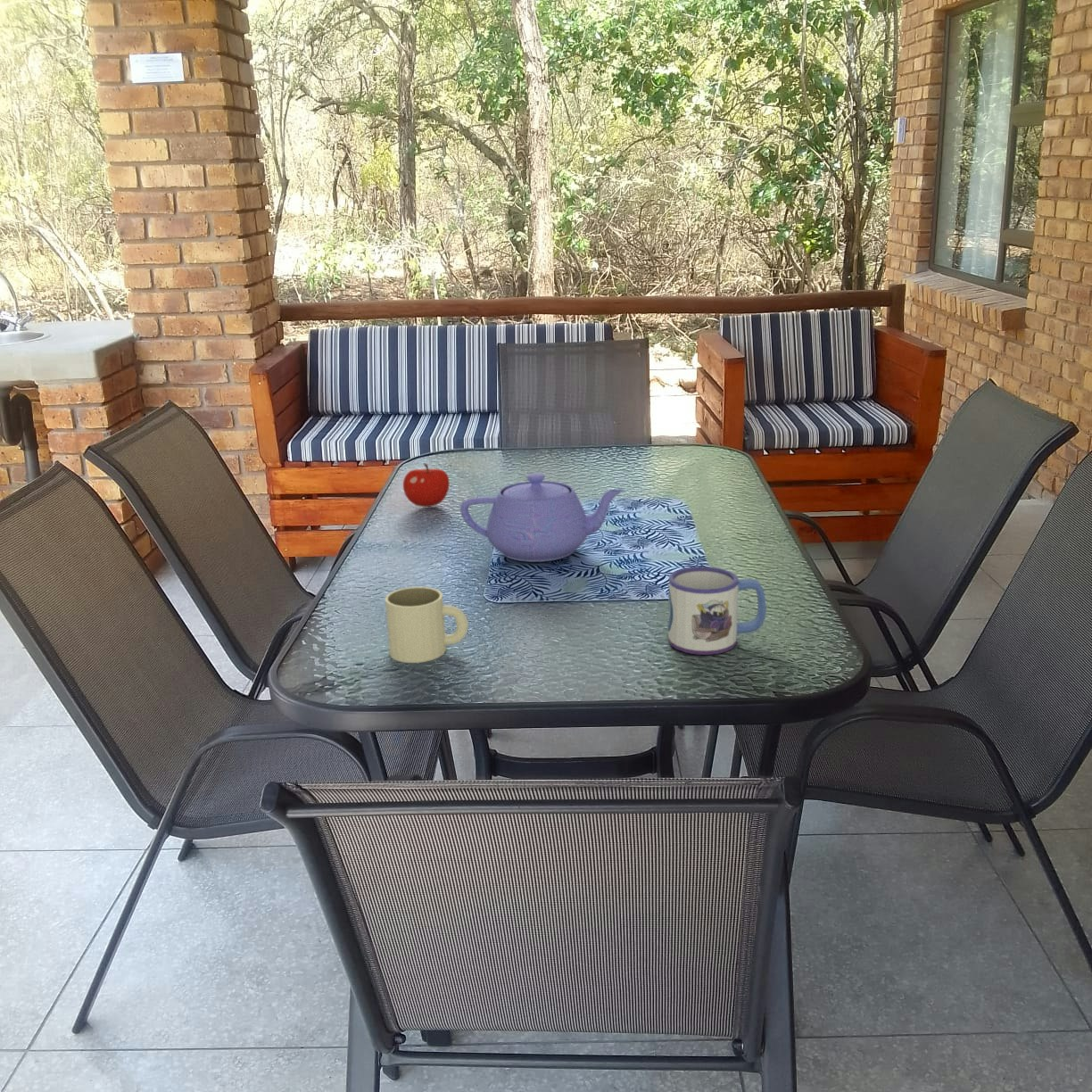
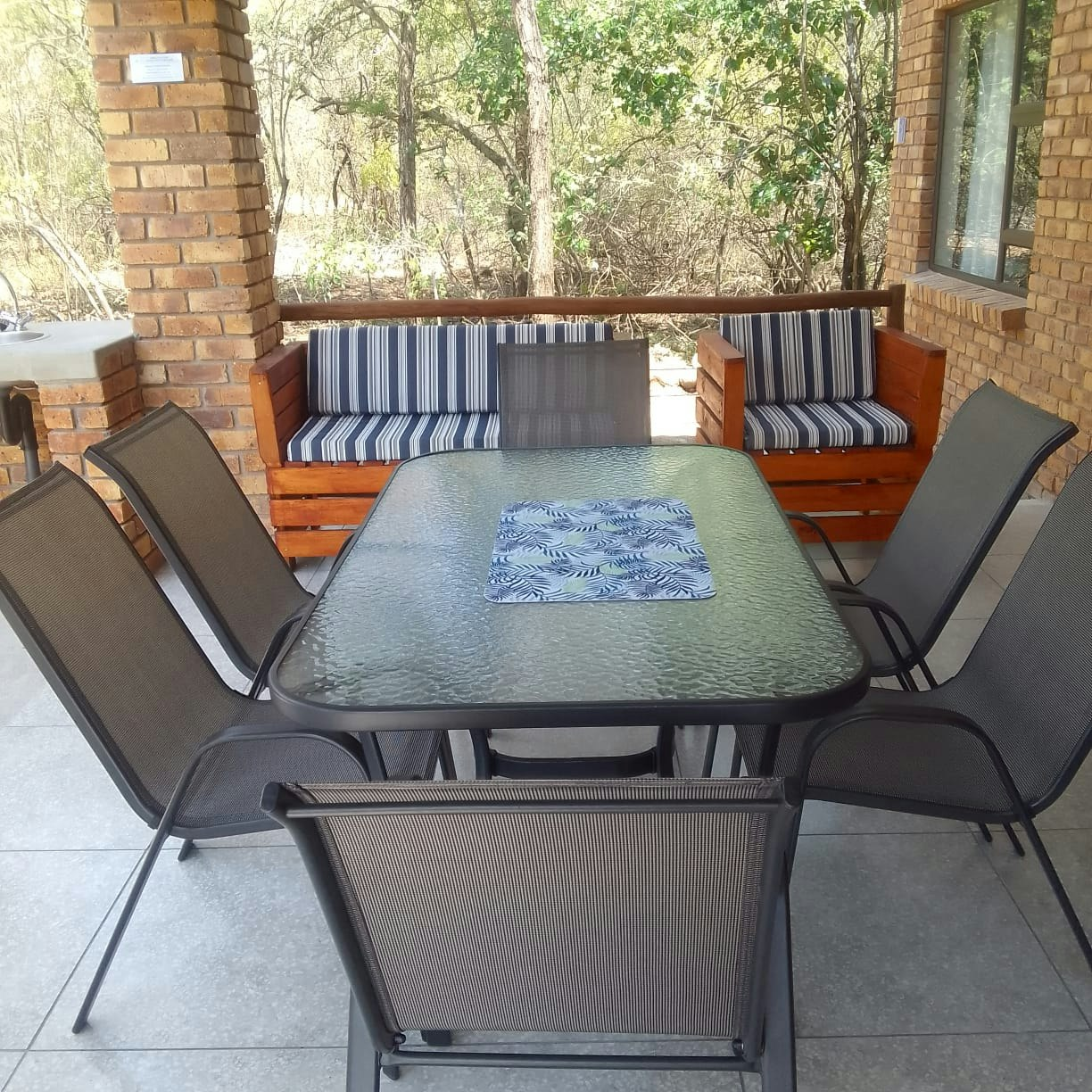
- teapot (542, 513)
- fruit (426, 484)
- mug (716, 608)
- mug (427, 624)
